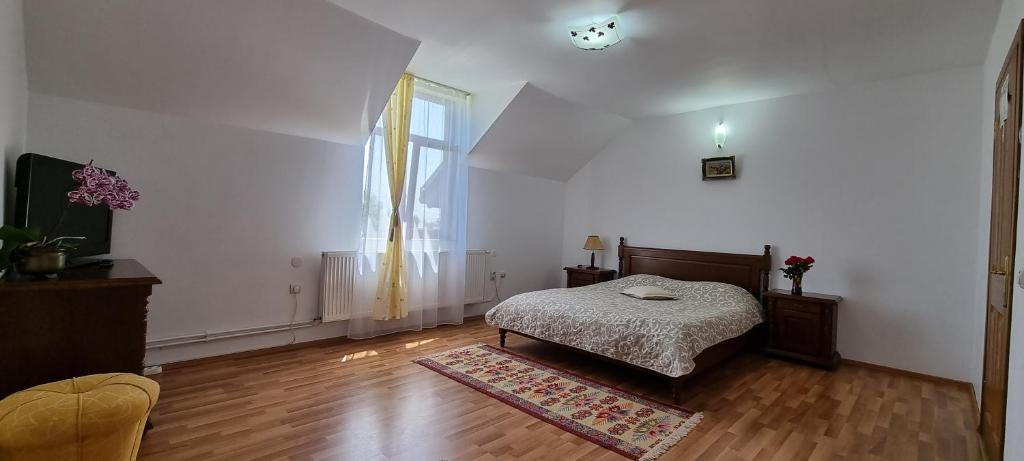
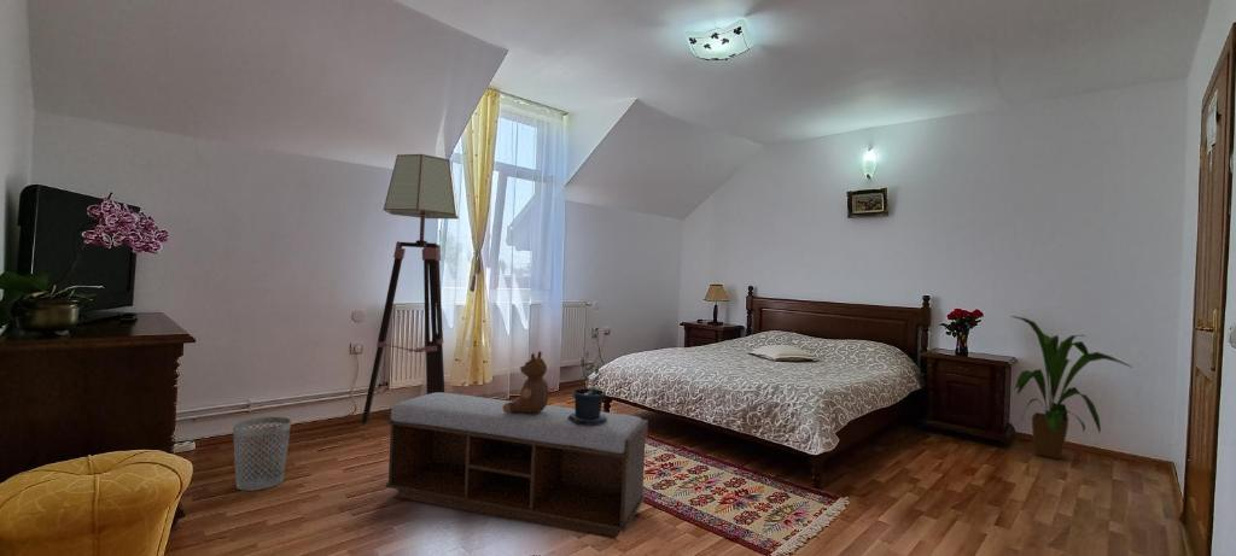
+ floor lamp (424, 289)
+ bench (515, 456)
+ teddy bear (527, 381)
+ house plant (1067, 390)
+ wastebasket (261, 452)
+ potted plant (589, 386)
